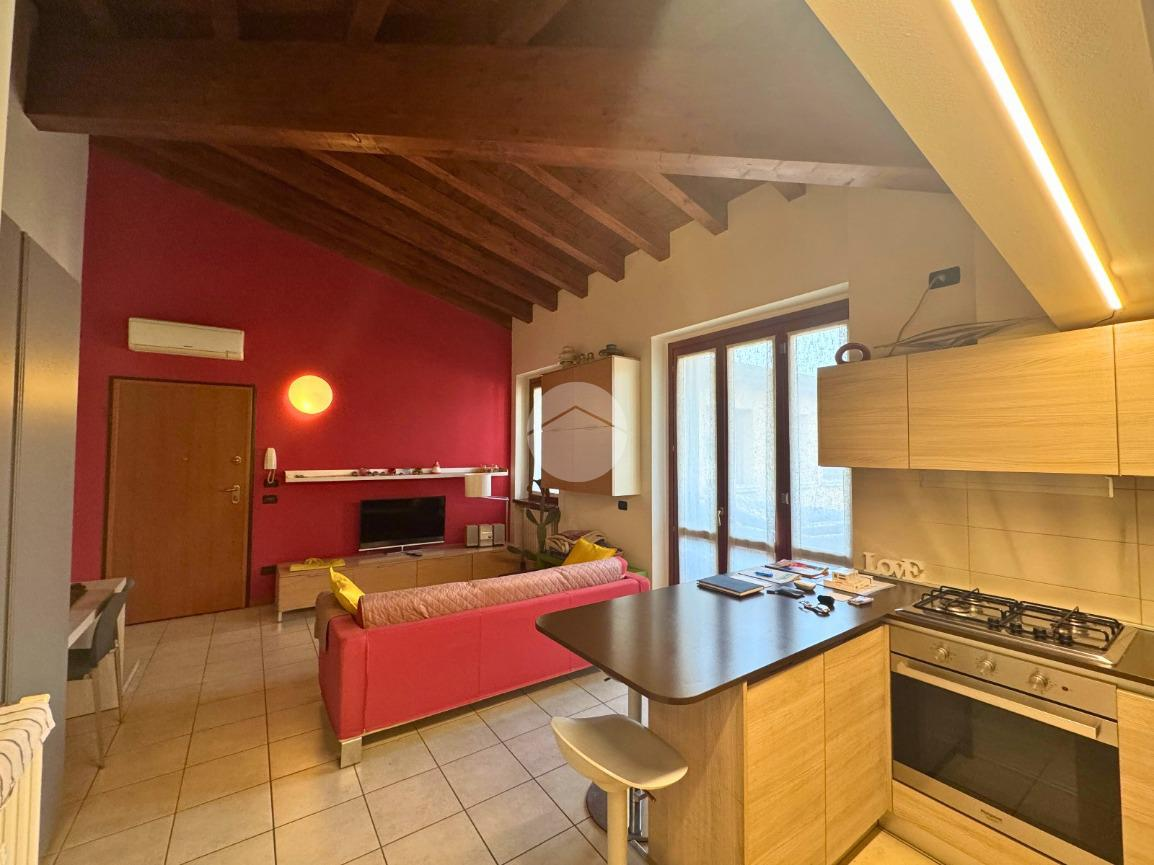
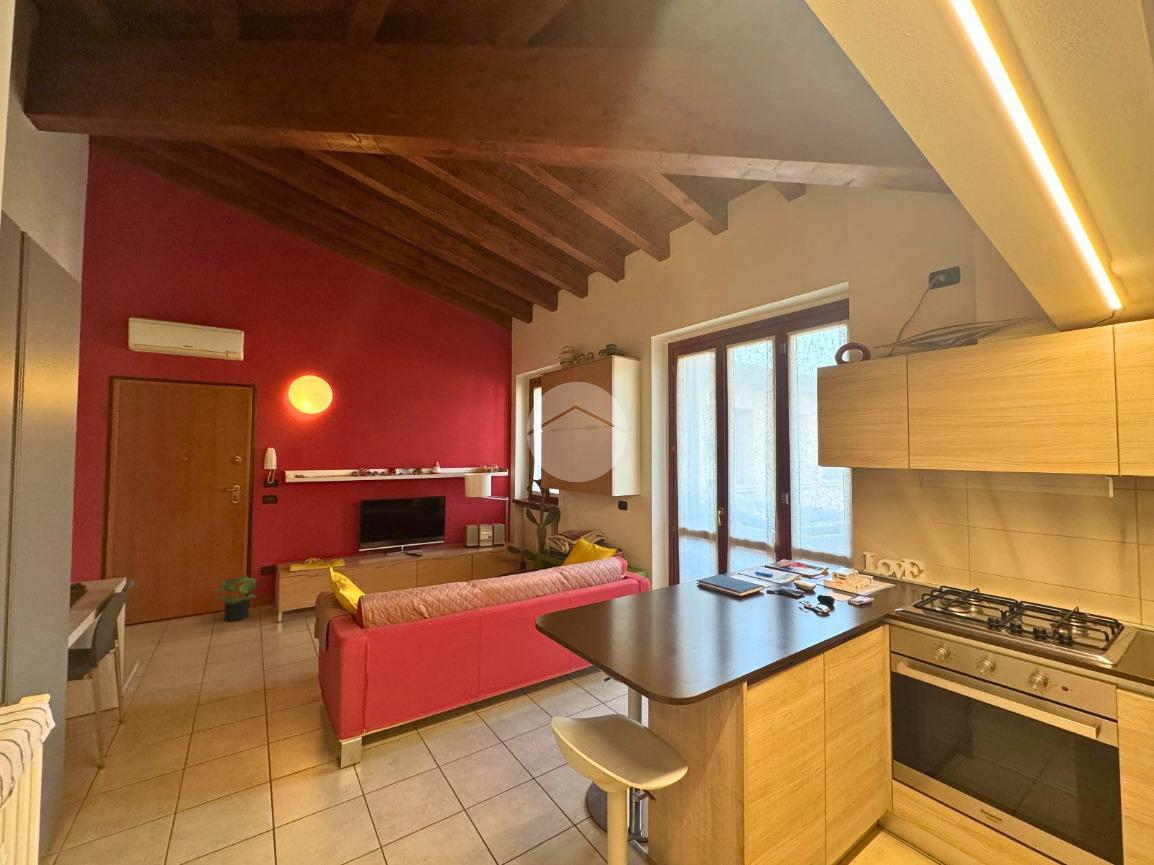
+ potted plant (235, 596)
